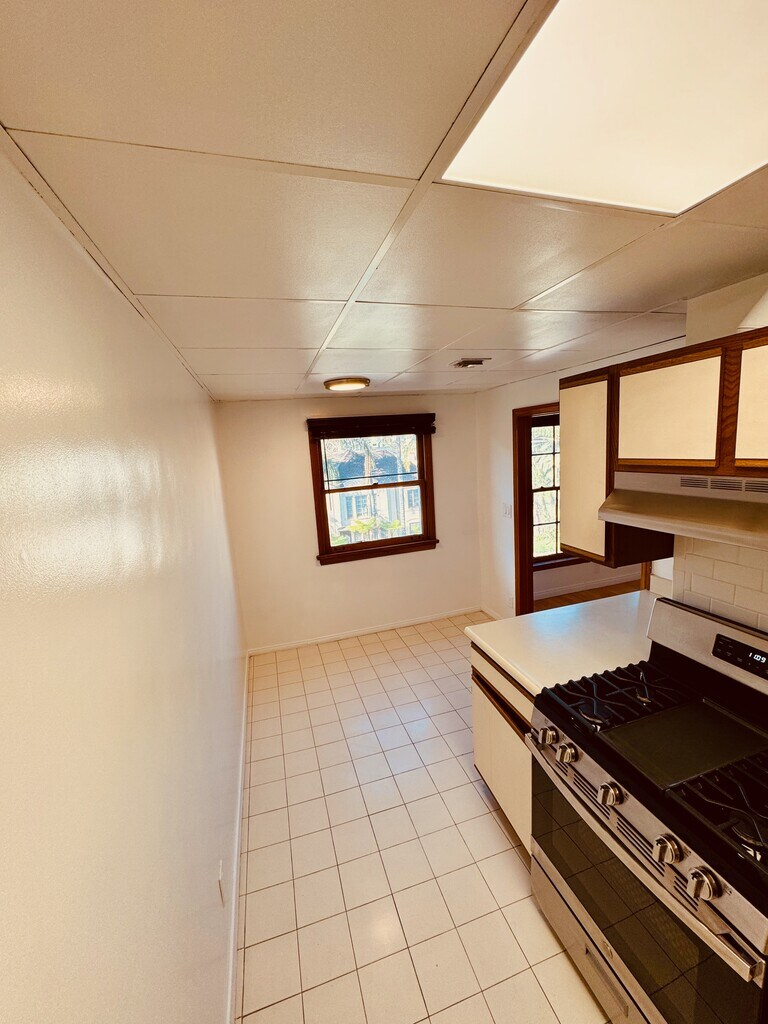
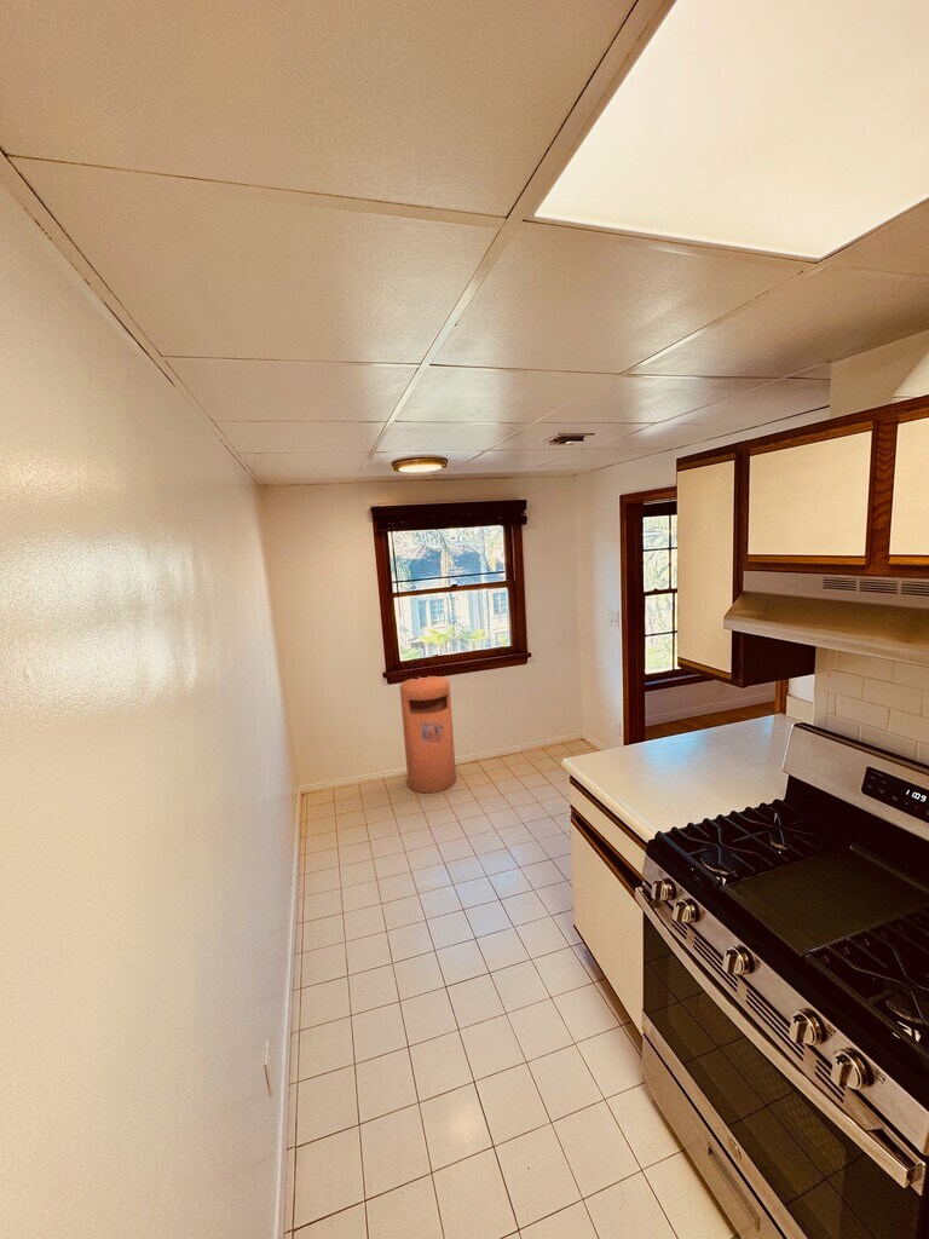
+ trash can (428, 732)
